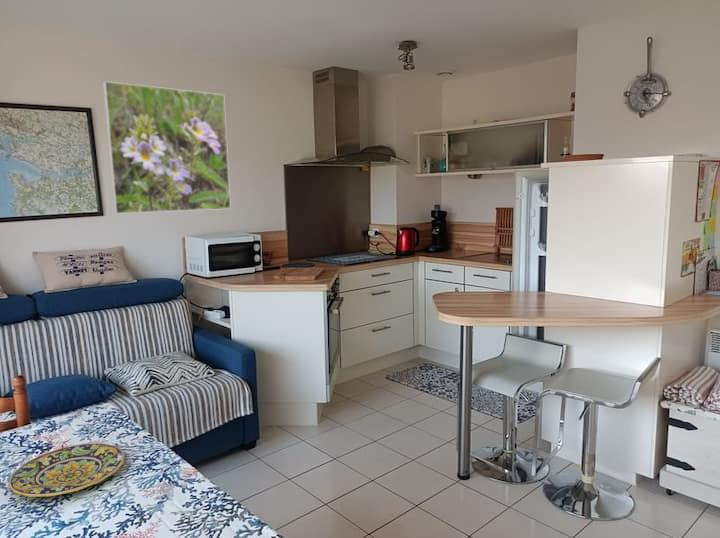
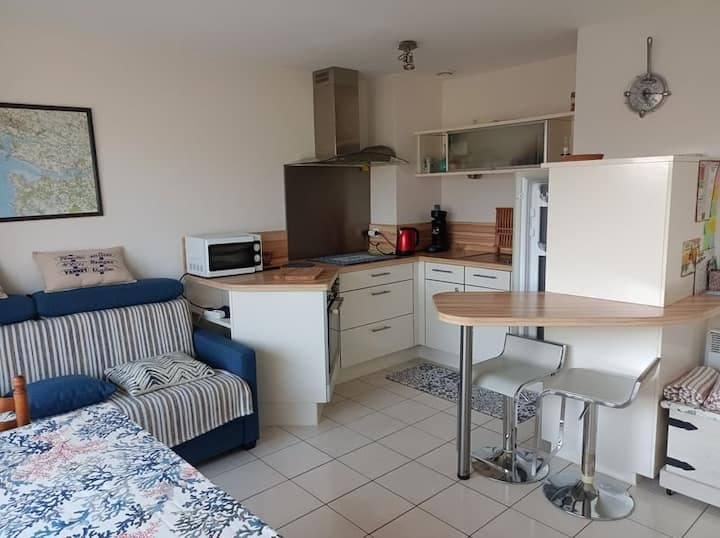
- plate (69, 472)
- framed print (172, 150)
